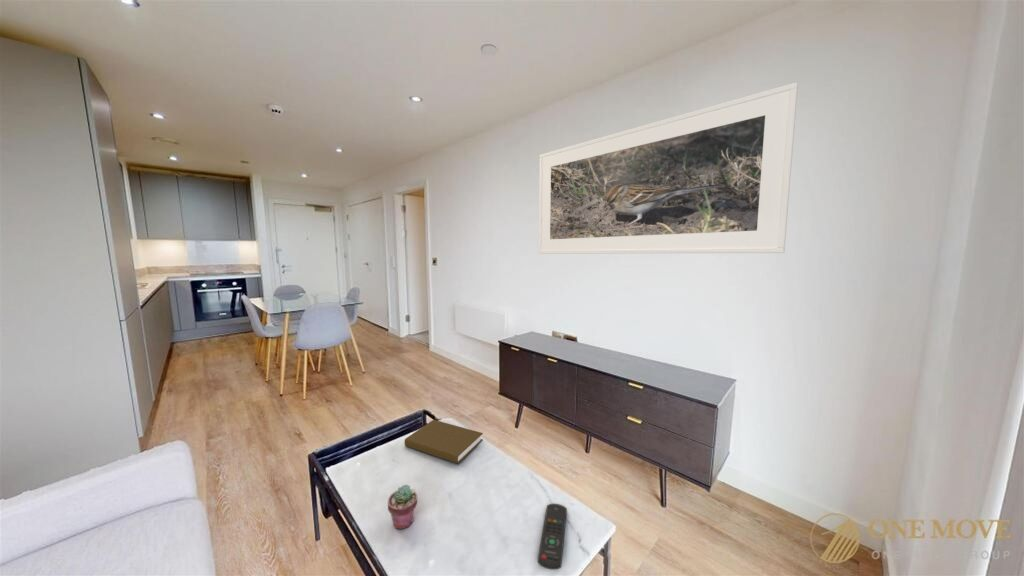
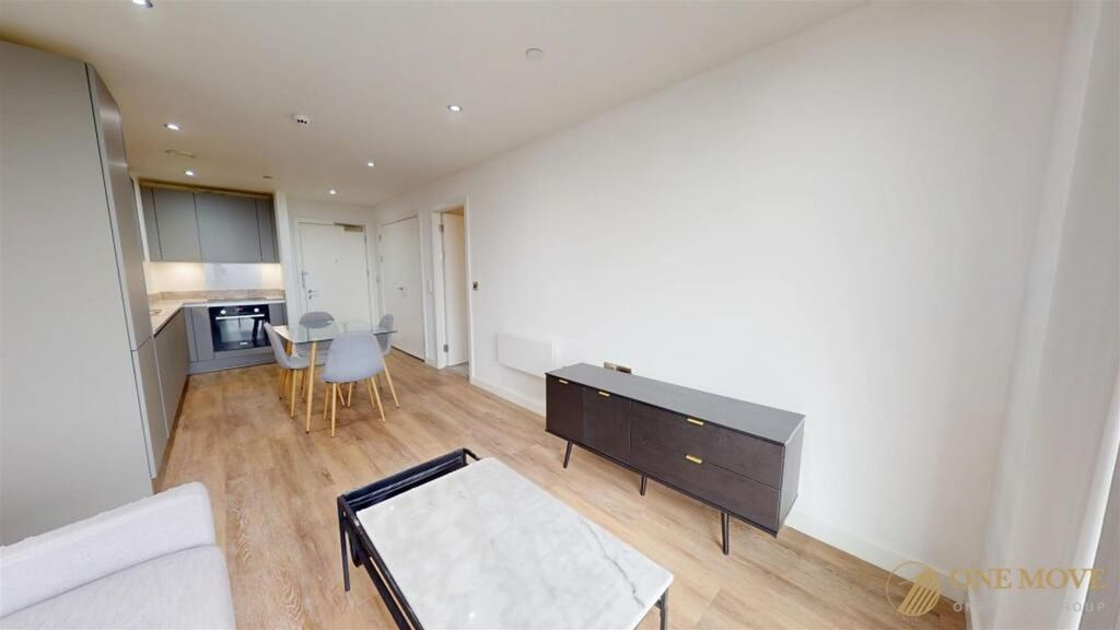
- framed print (632, 192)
- book (444, 439)
- potted succulent (402, 505)
- remote control (553, 532)
